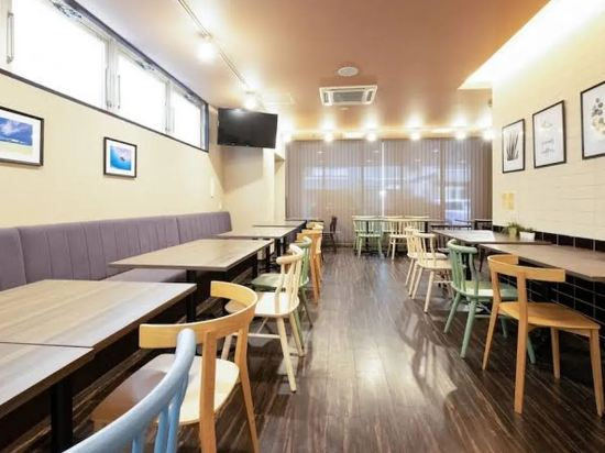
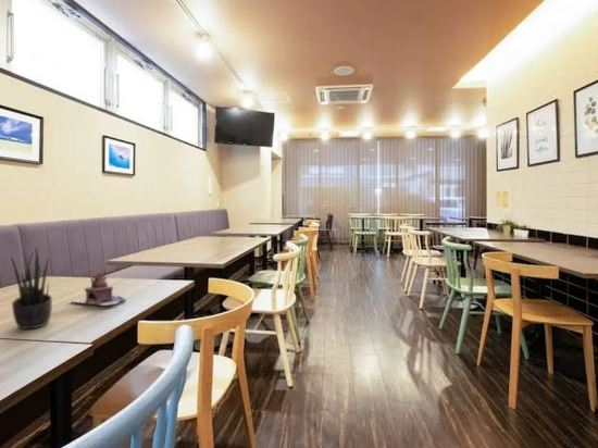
+ teapot (101, 287)
+ potted plant (32, 287)
